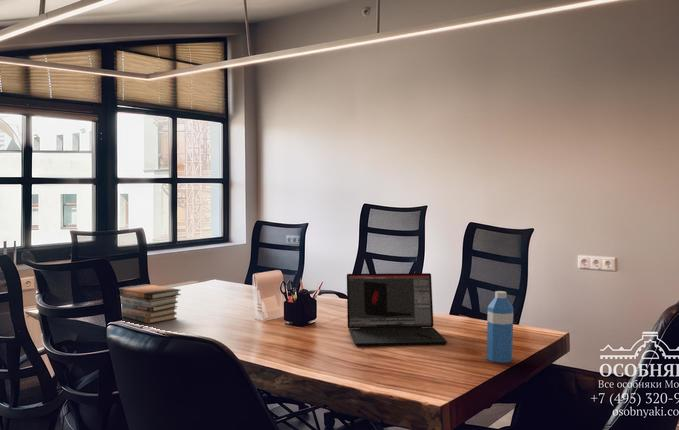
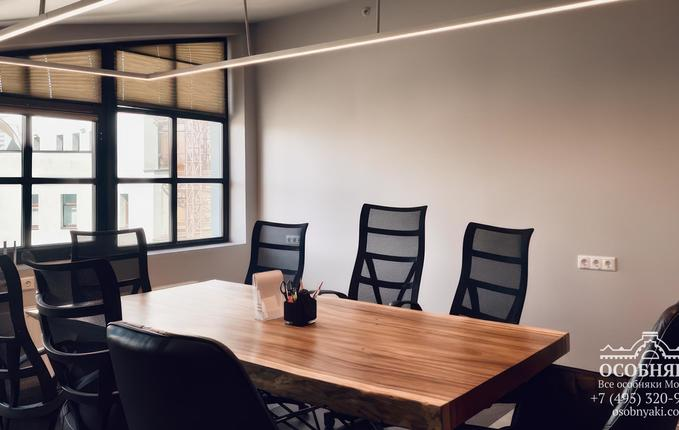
- book stack (148, 302)
- laptop (394, 307)
- water bottle (500, 325)
